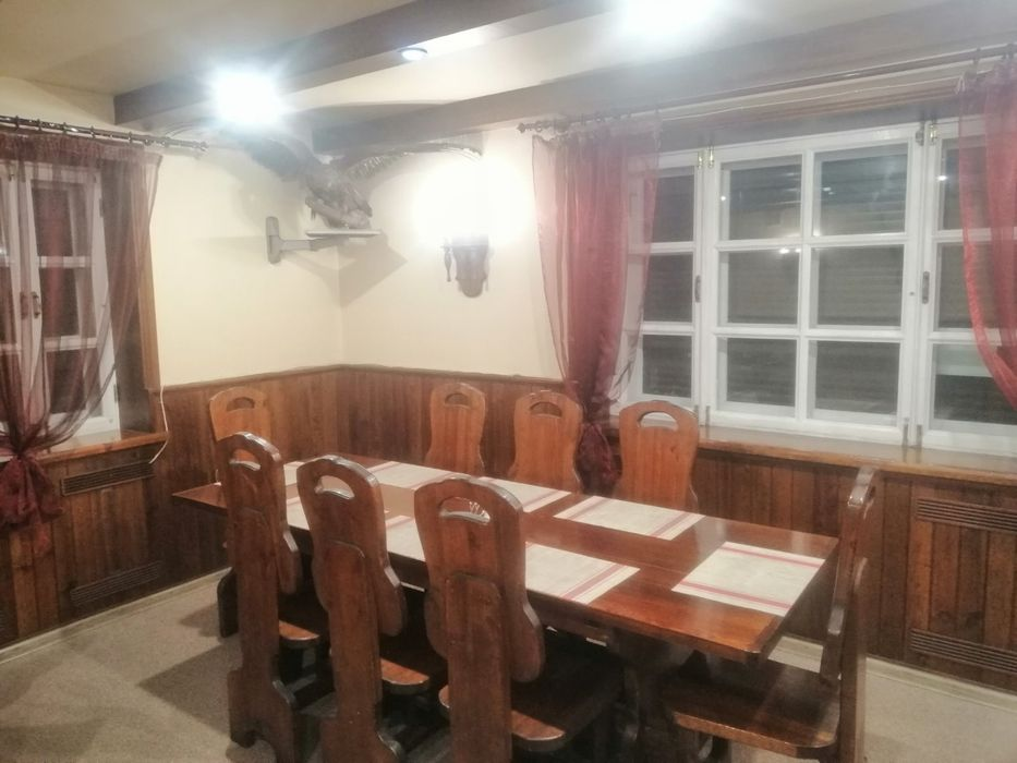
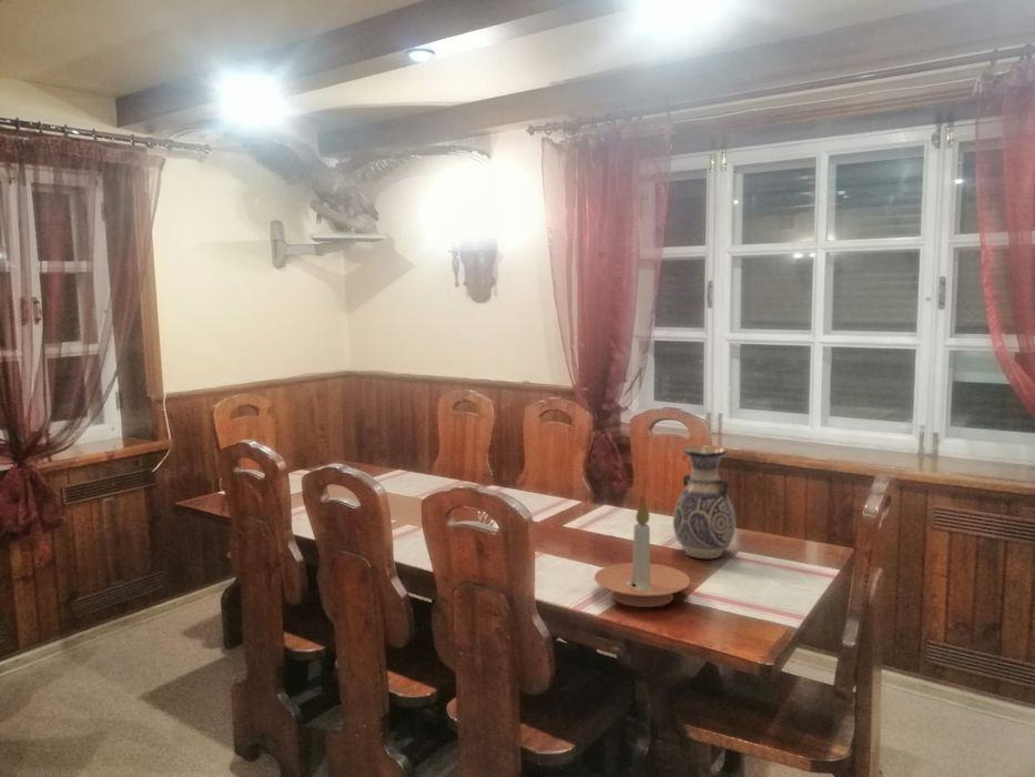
+ vase (704, 501)
+ candle holder (641, 545)
